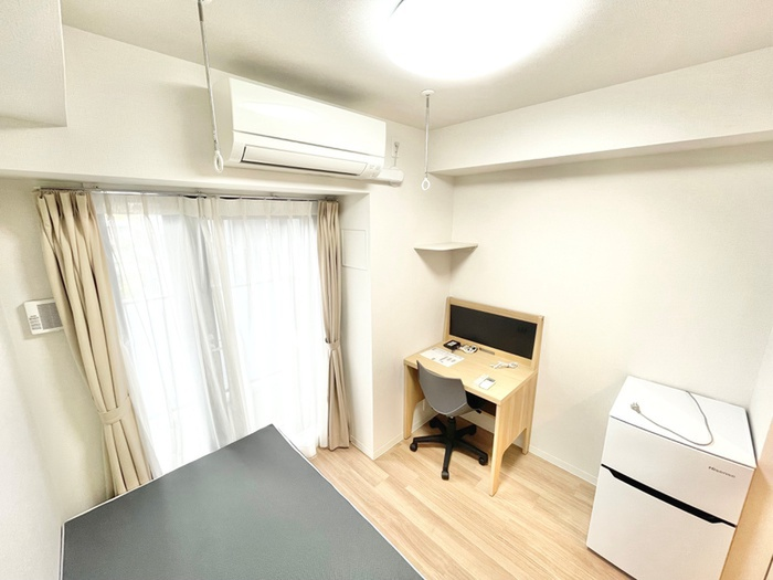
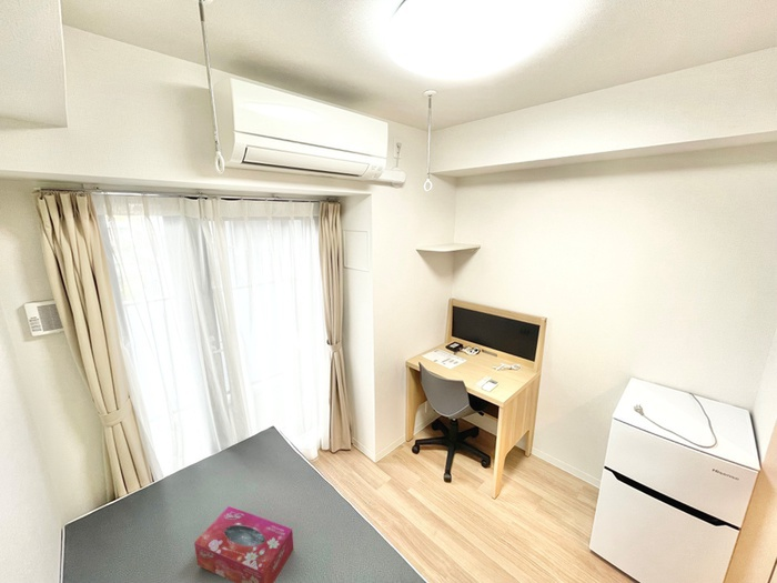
+ tissue box (245, 546)
